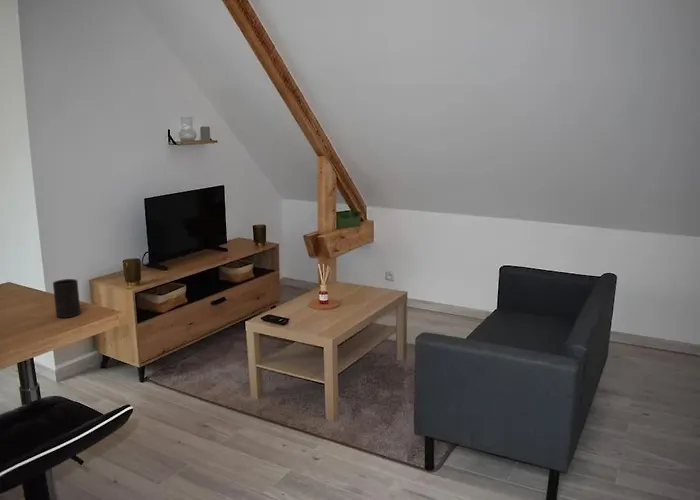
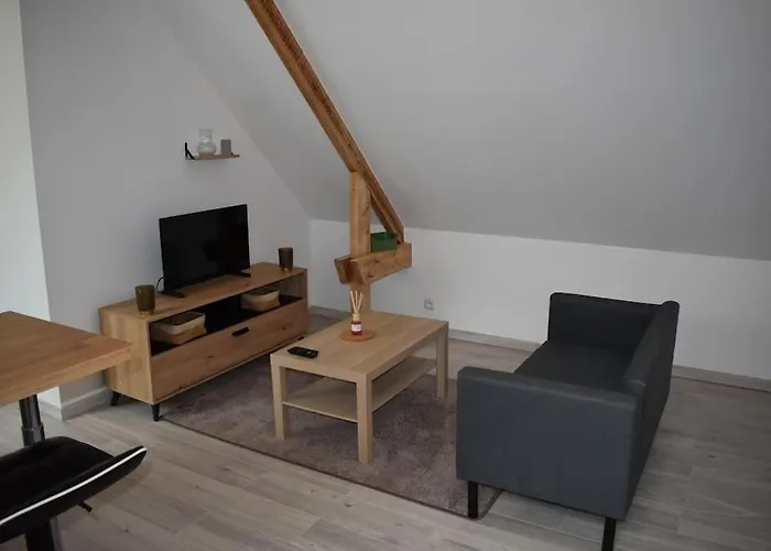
- cup (66, 297)
